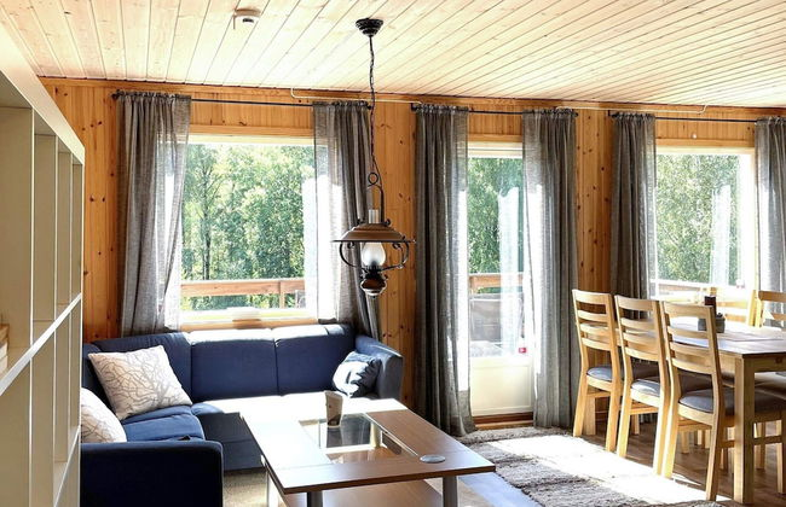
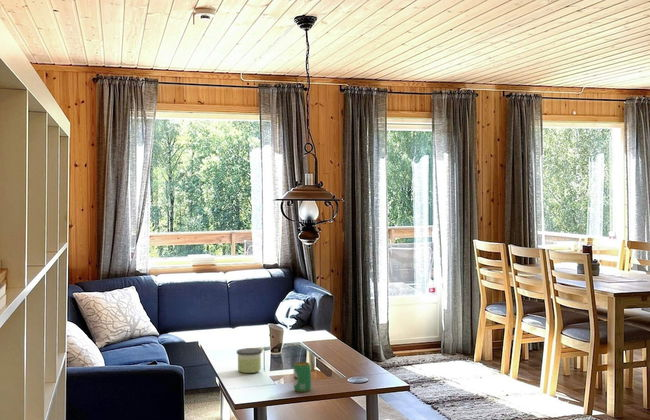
+ beverage can (302, 376)
+ candle (249, 360)
